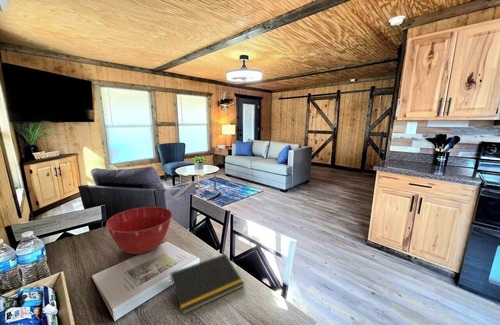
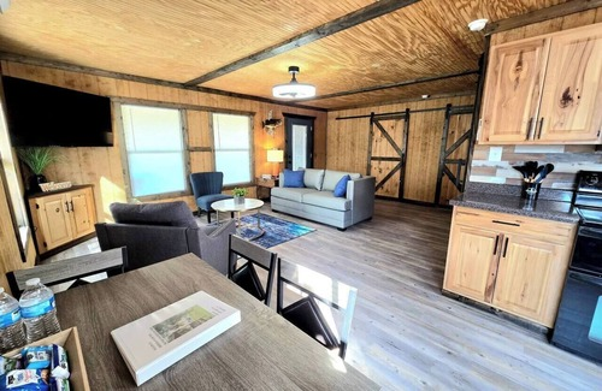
- mixing bowl (142, 231)
- notepad (207, 279)
